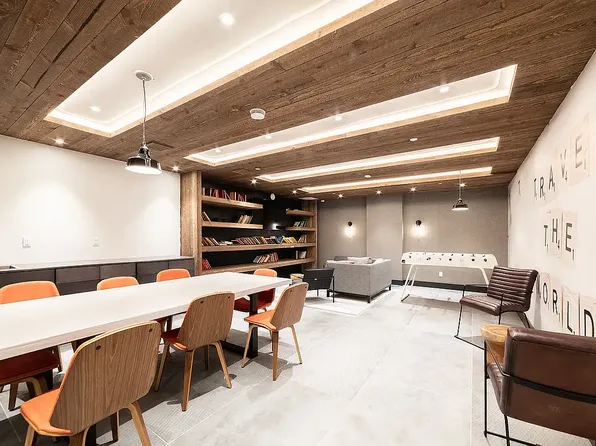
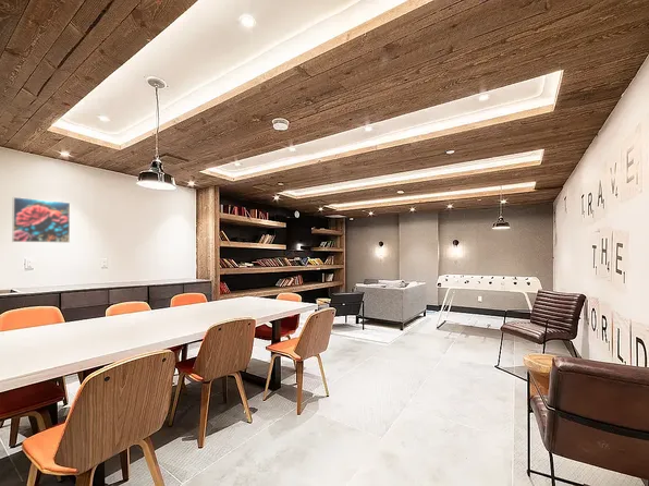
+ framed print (42, 221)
